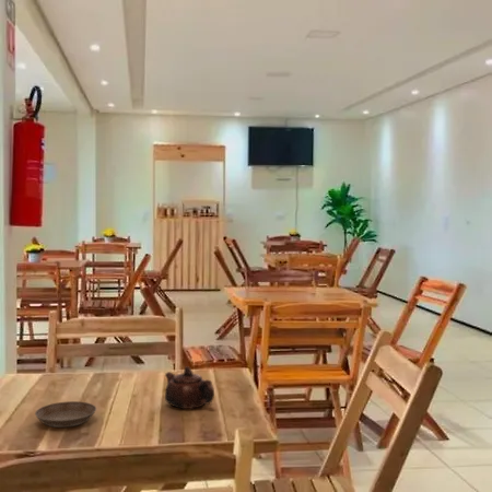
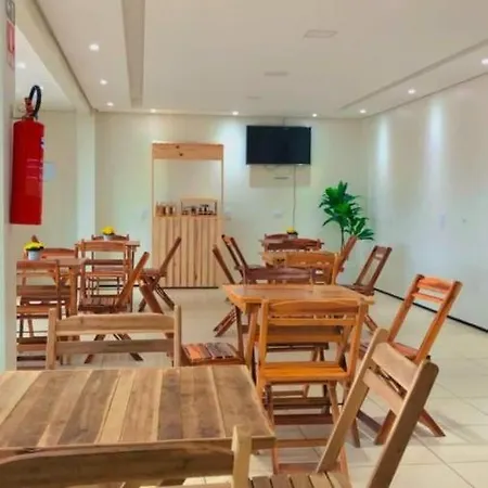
- saucer (66, 414)
- teapot (188, 385)
